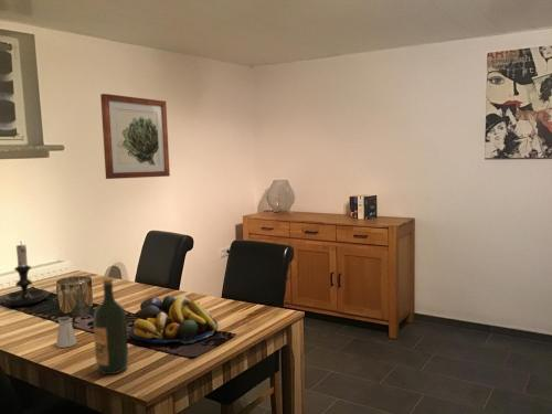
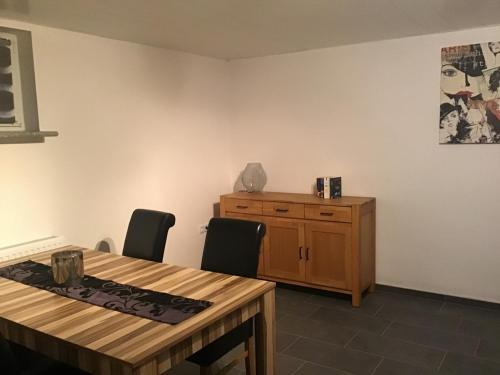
- wall art (137, 137)
- fruit bowl (173, 314)
- saltshaker (65, 330)
- wine bottle (109, 325)
- candle holder (23, 272)
